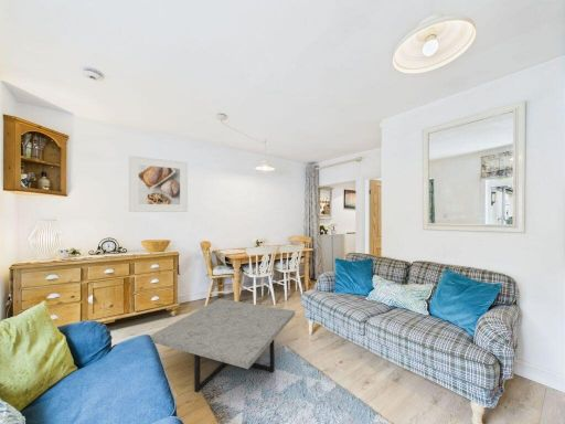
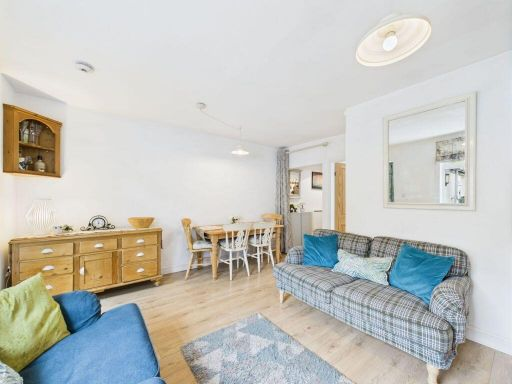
- coffee table (230, 341)
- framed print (160, 186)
